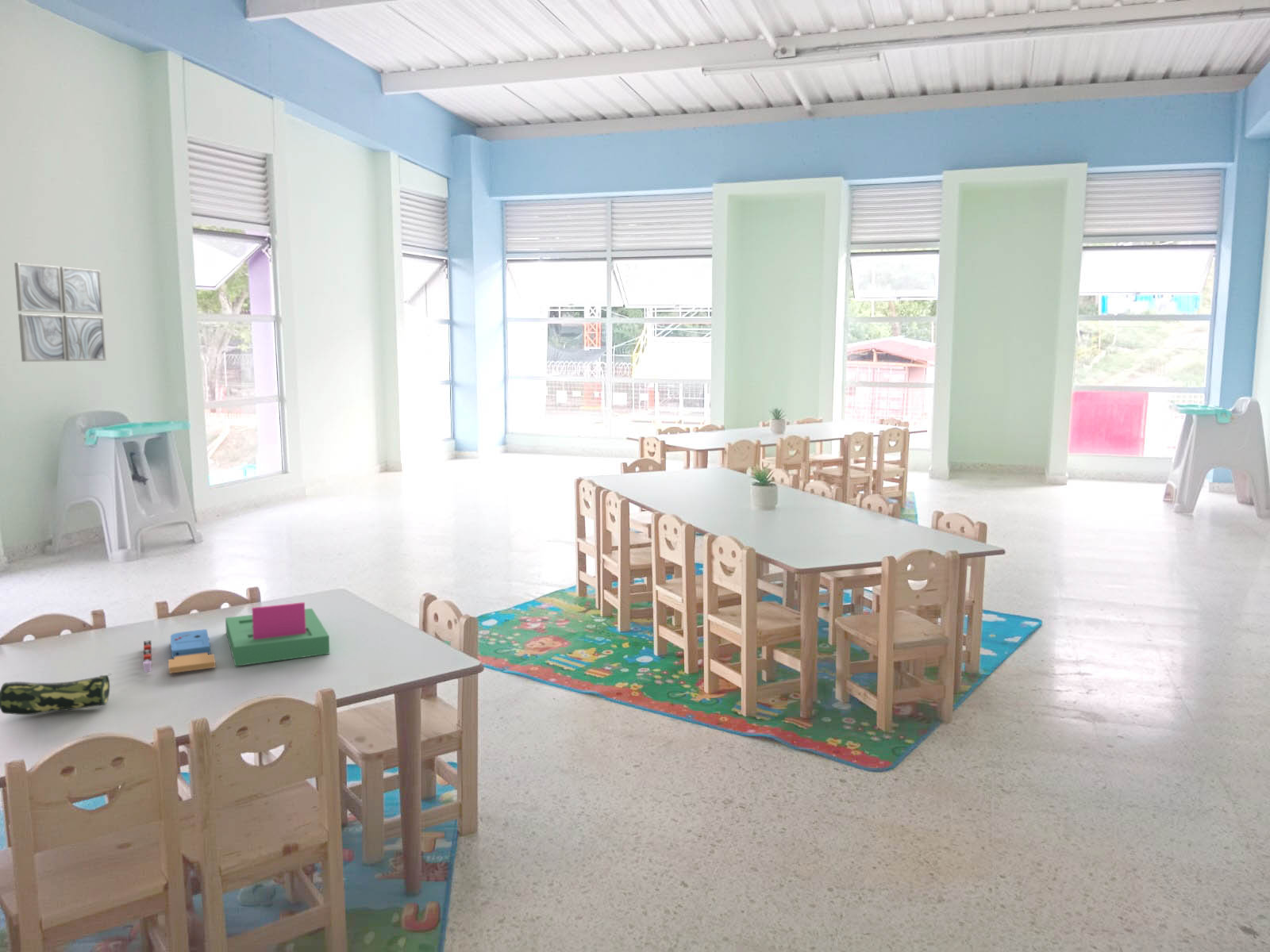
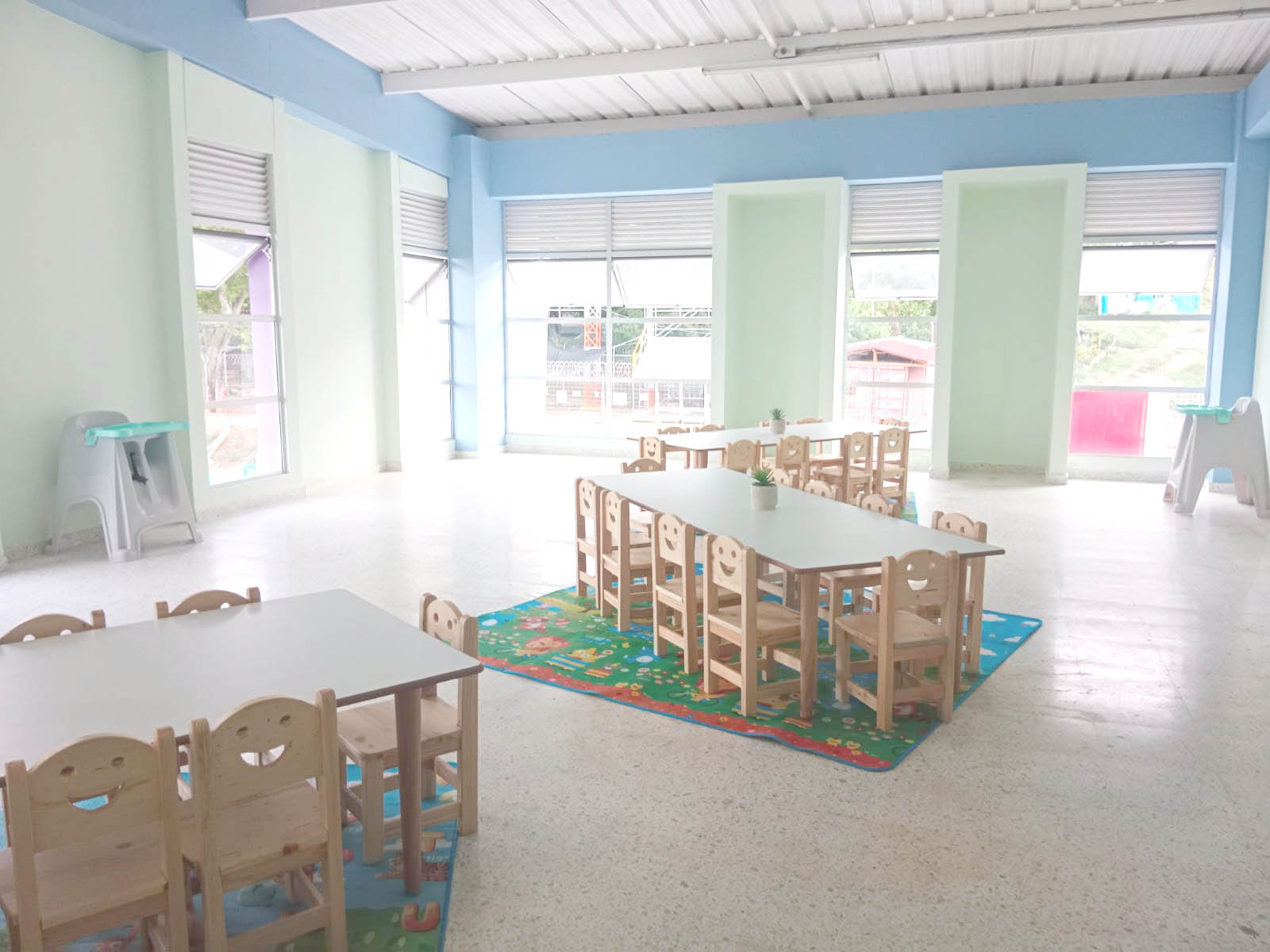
- pencil case (58, 694)
- wall art (62, 313)
- board game (234, 625)
